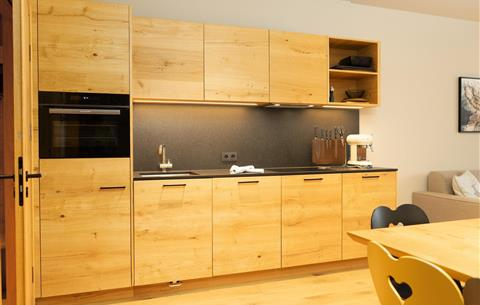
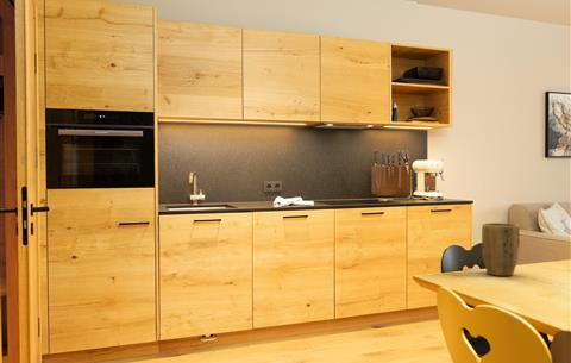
+ plant pot (500, 249)
